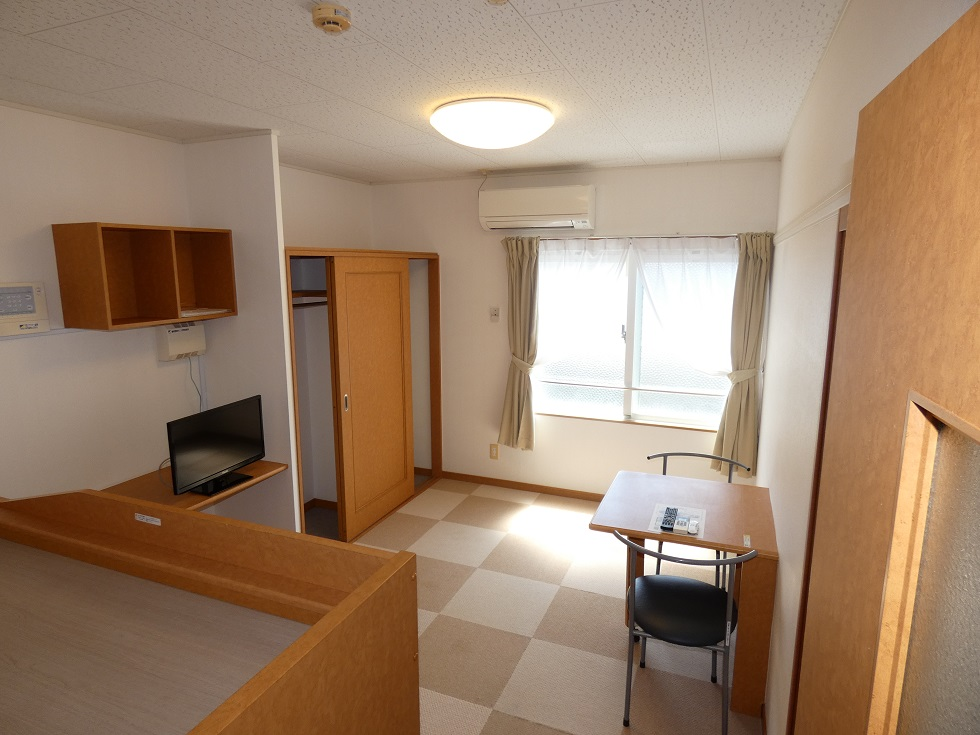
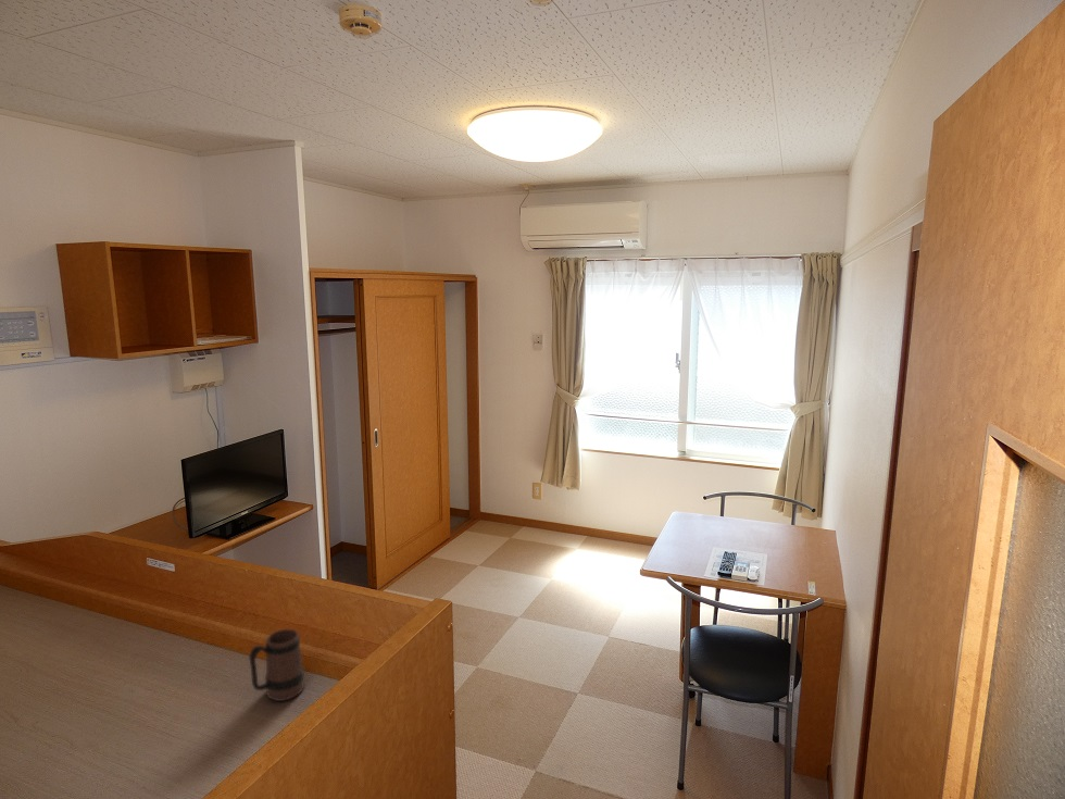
+ mug (276, 666)
